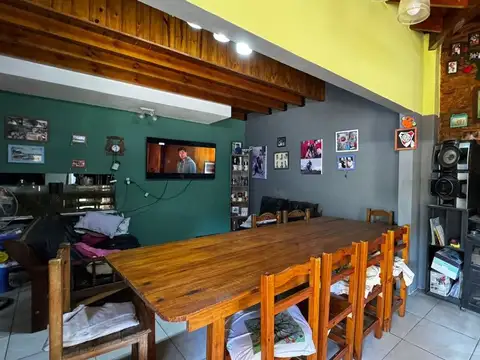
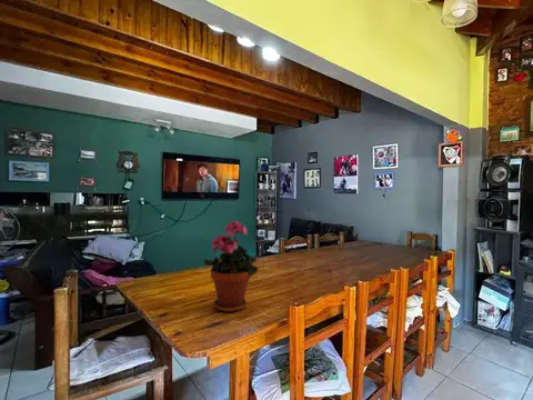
+ potted plant (231, 262)
